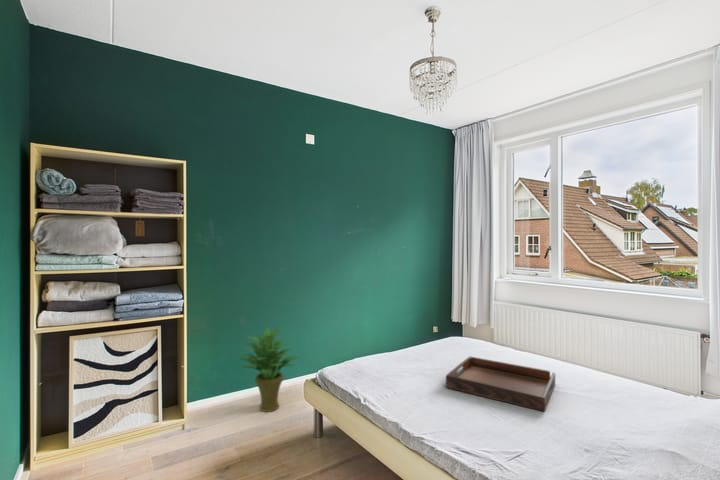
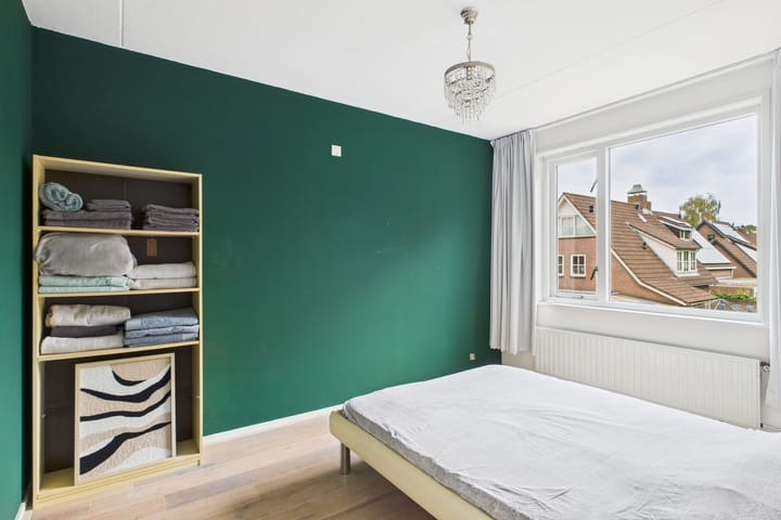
- serving tray (501, 379)
- potted plant (269, 367)
